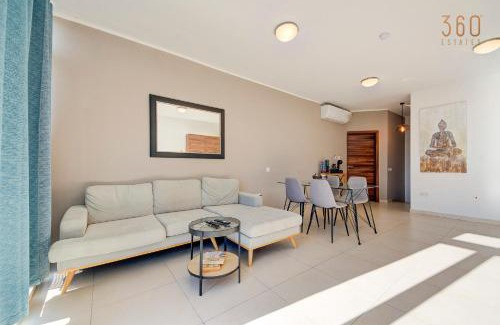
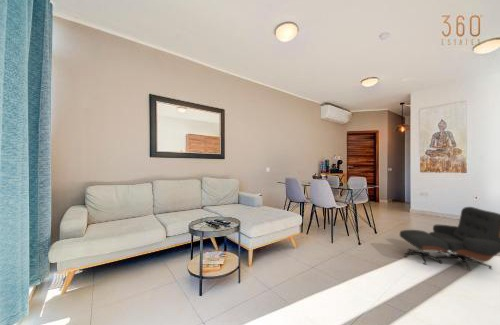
+ lounge chair (445, 233)
